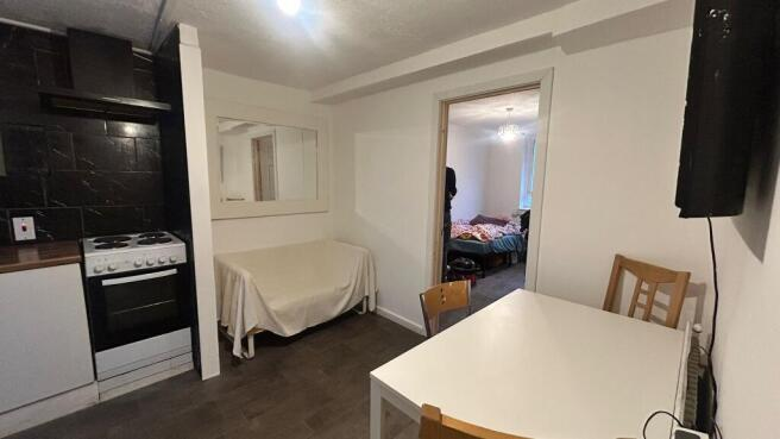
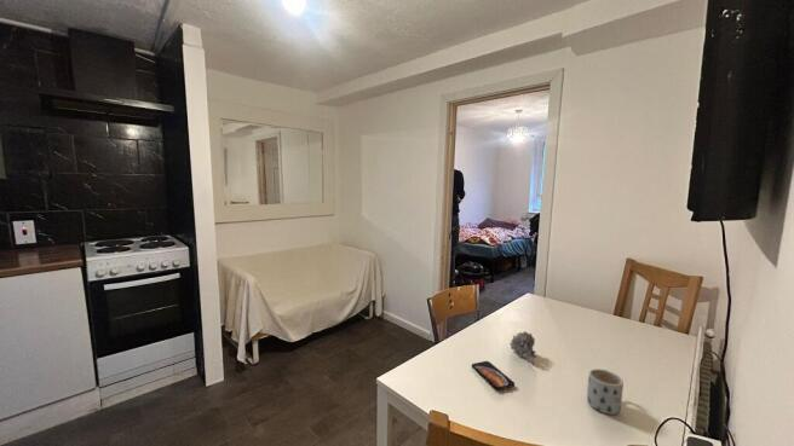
+ succulent plant (525, 343)
+ smartphone (491, 373)
+ mug (606, 388)
